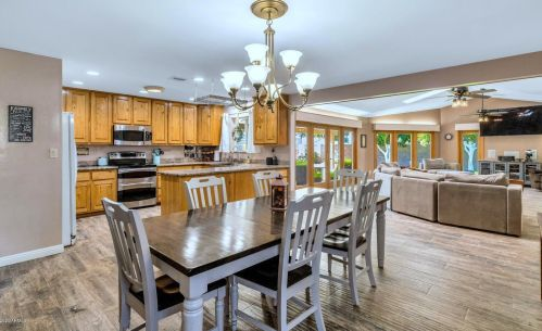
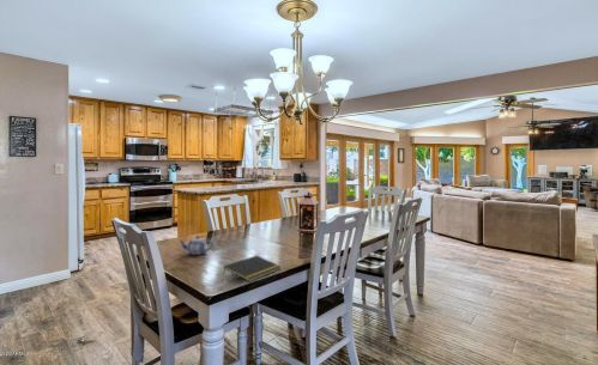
+ notepad (253, 267)
+ teapot (195, 244)
